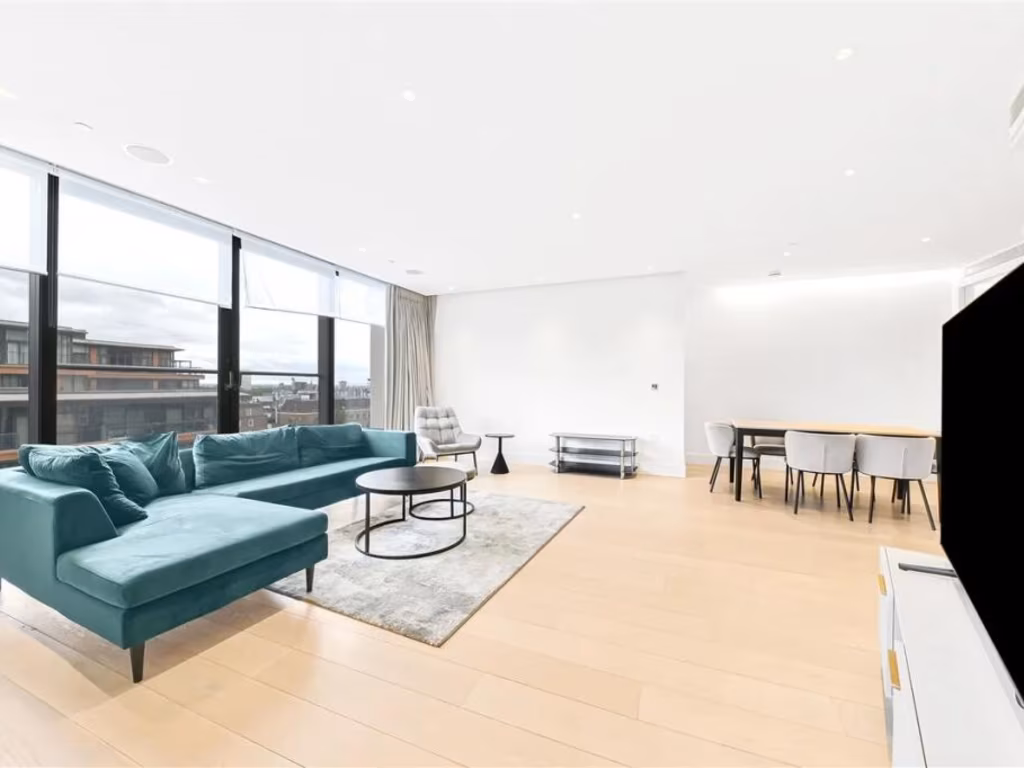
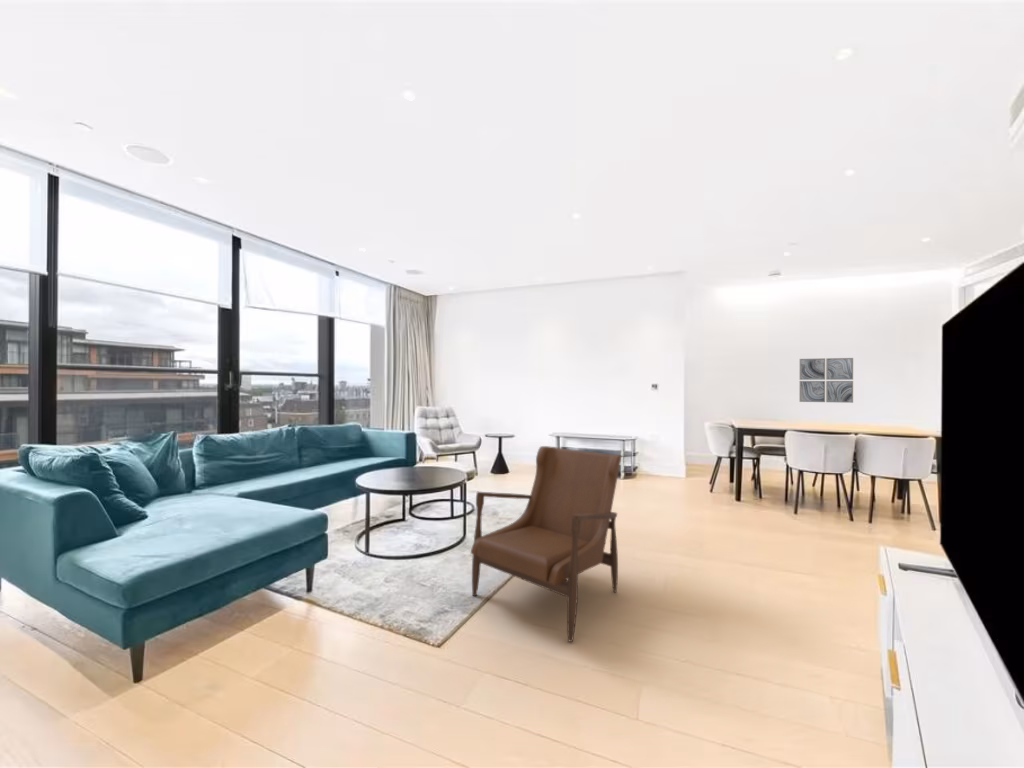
+ armchair (551, 525)
+ wall art (826, 379)
